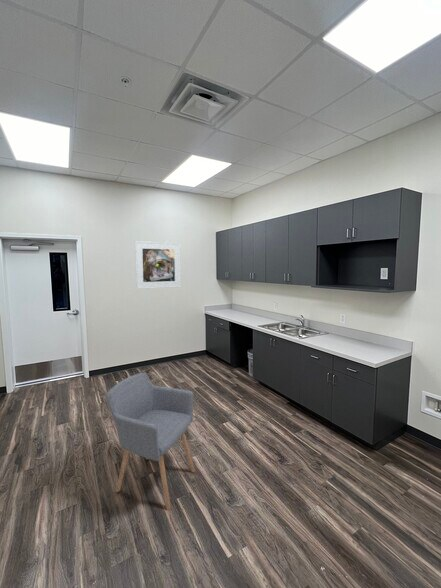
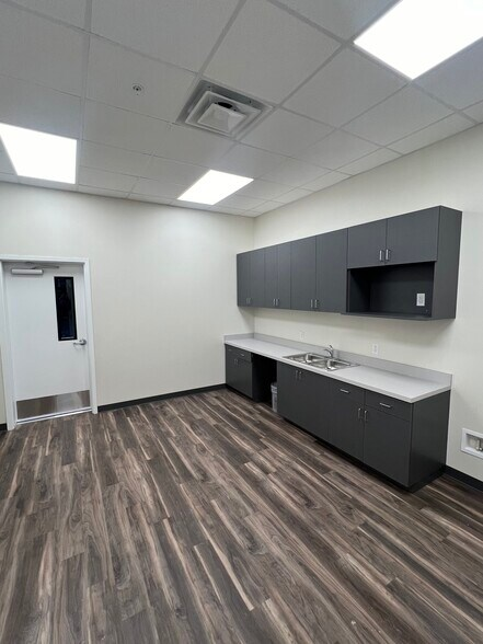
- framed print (159, 265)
- chair (152, 432)
